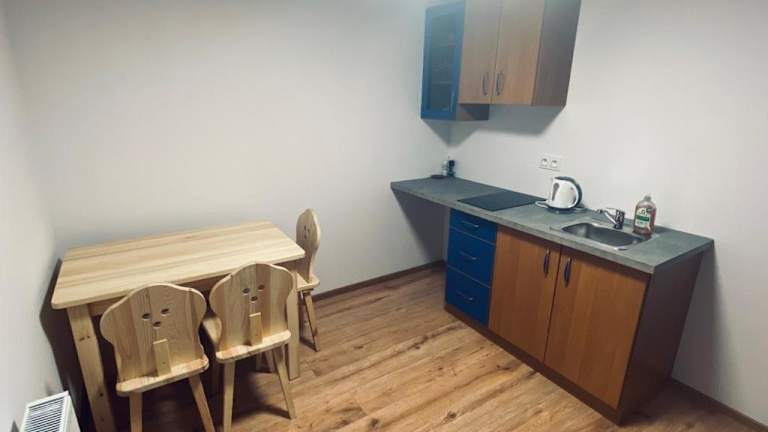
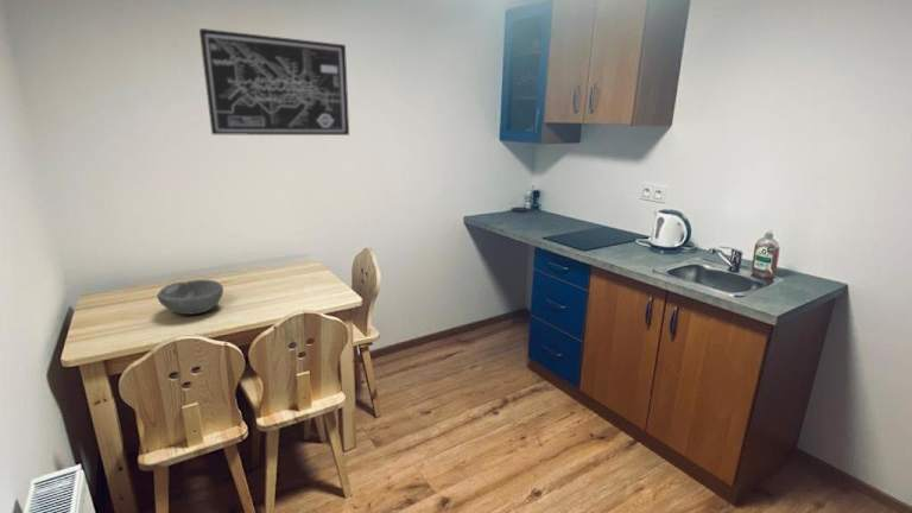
+ wall art (281, 87)
+ bowl (192, 299)
